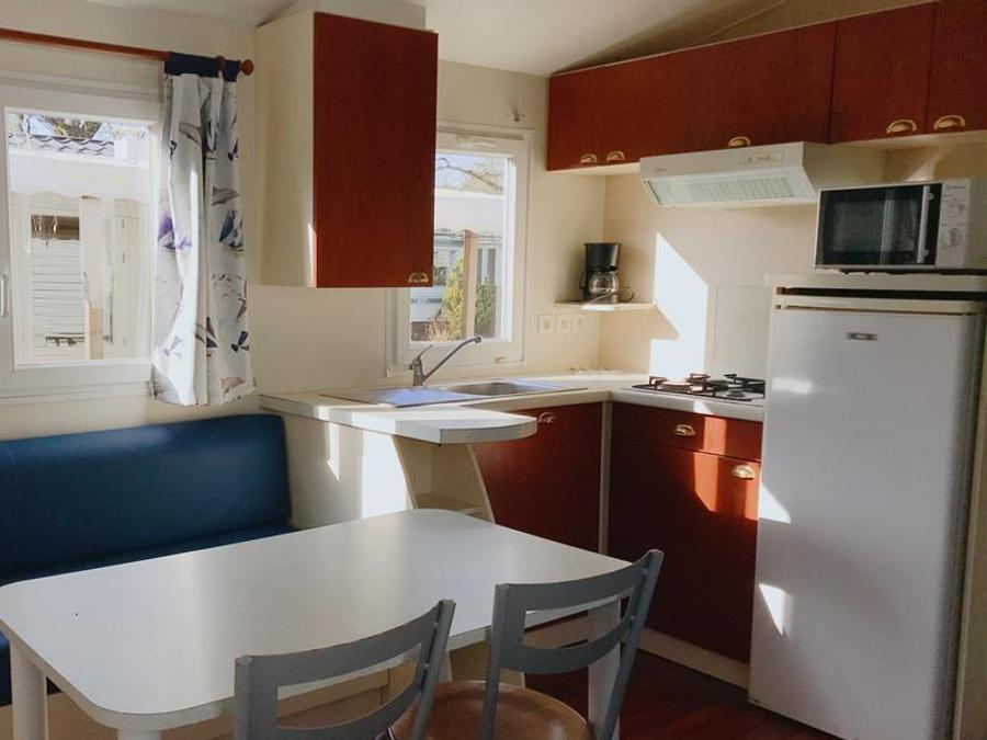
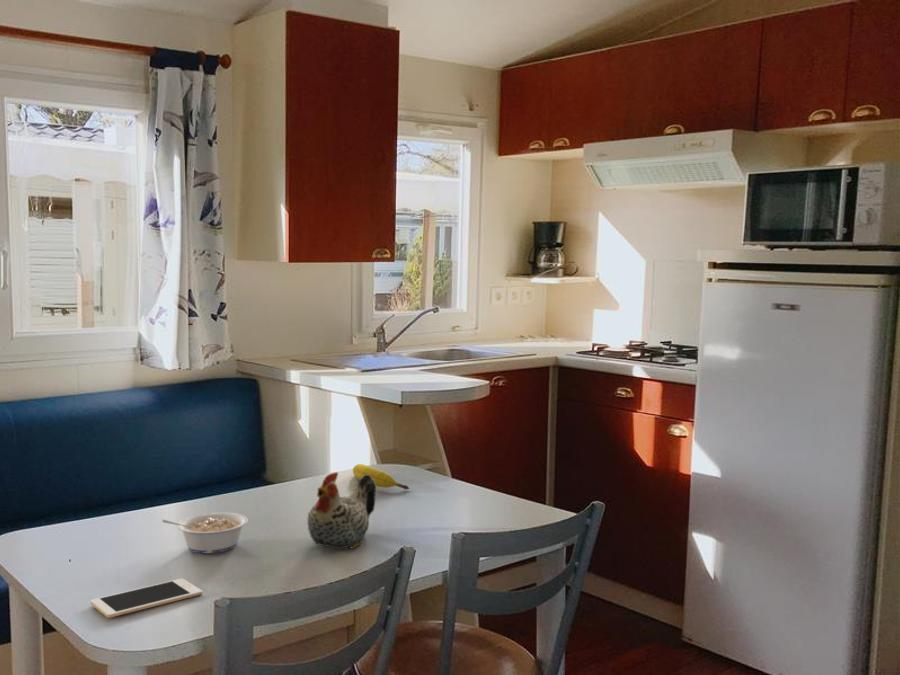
+ legume (210, 532)
+ fruit (372, 473)
+ chicken figurine (345, 502)
+ cell phone (147, 597)
